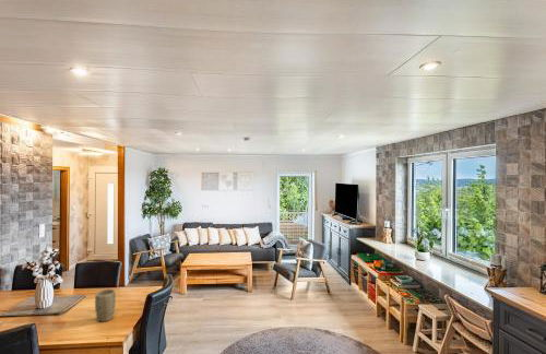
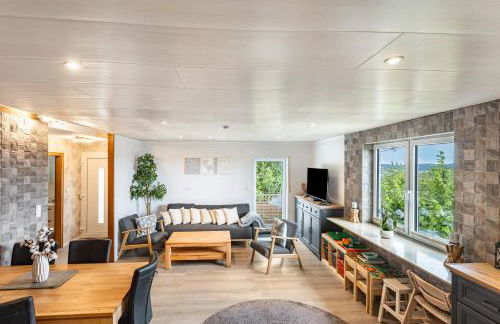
- plant pot (105, 305)
